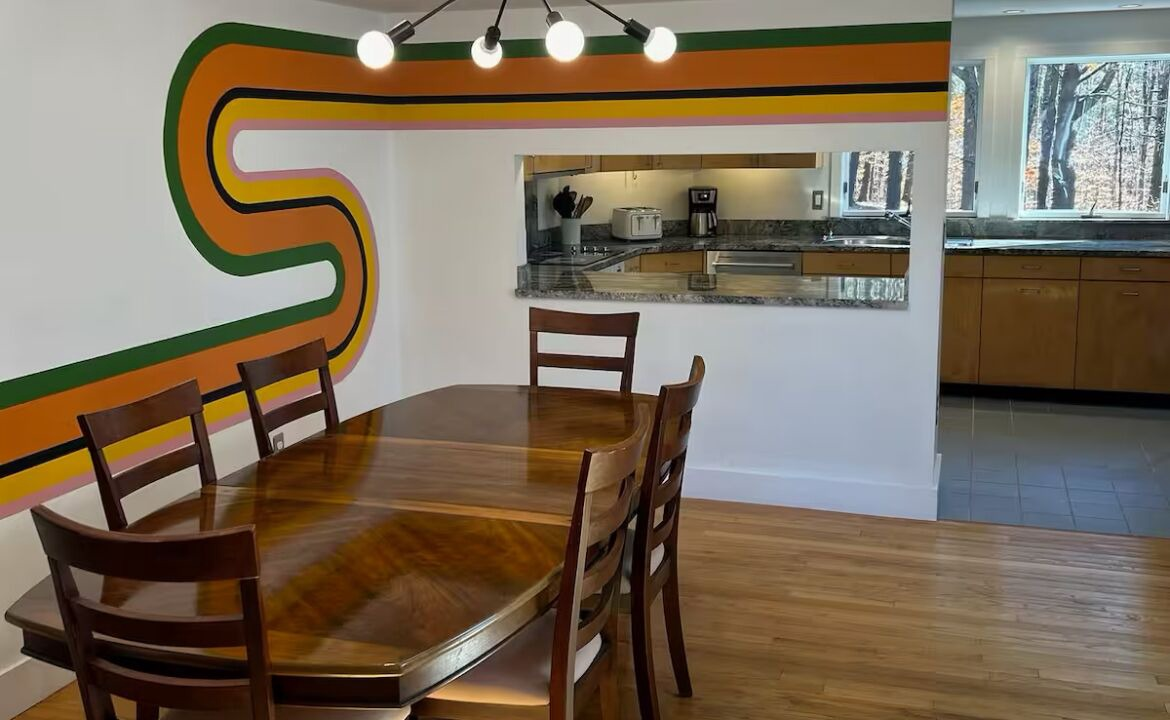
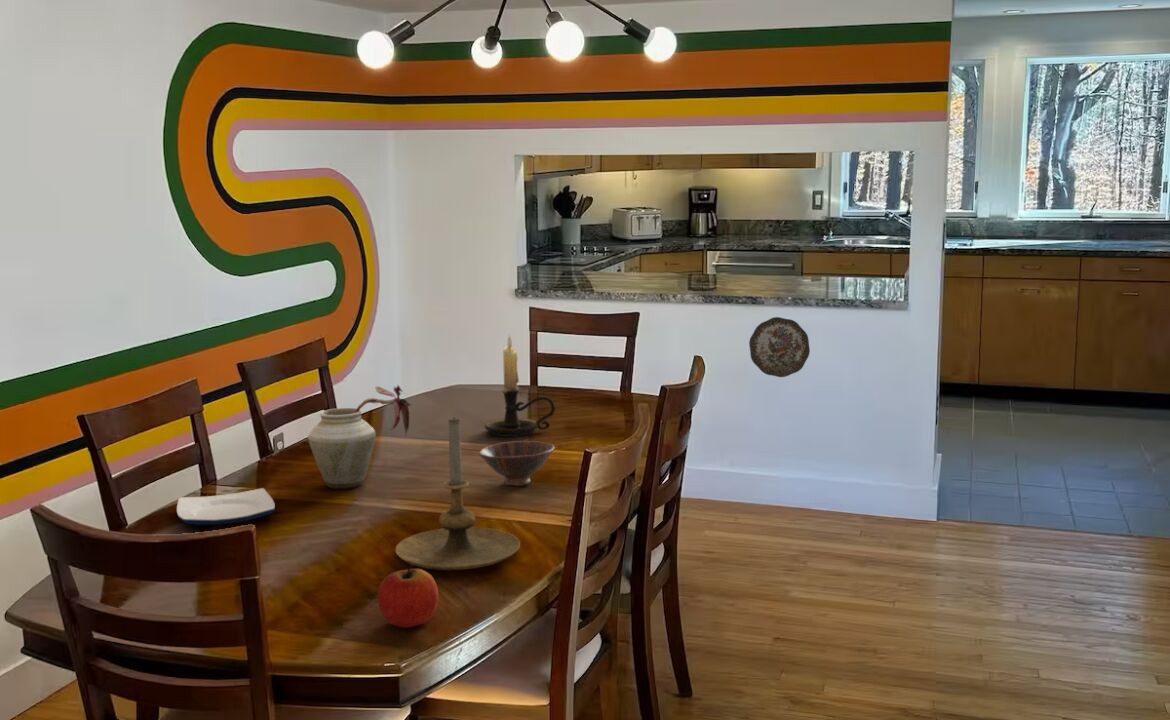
+ plate (226, 508)
+ apple (408, 594)
+ candle holder (518, 381)
+ bowl (517, 465)
+ vase (360, 433)
+ candle holder (456, 486)
+ decorative plate (779, 346)
